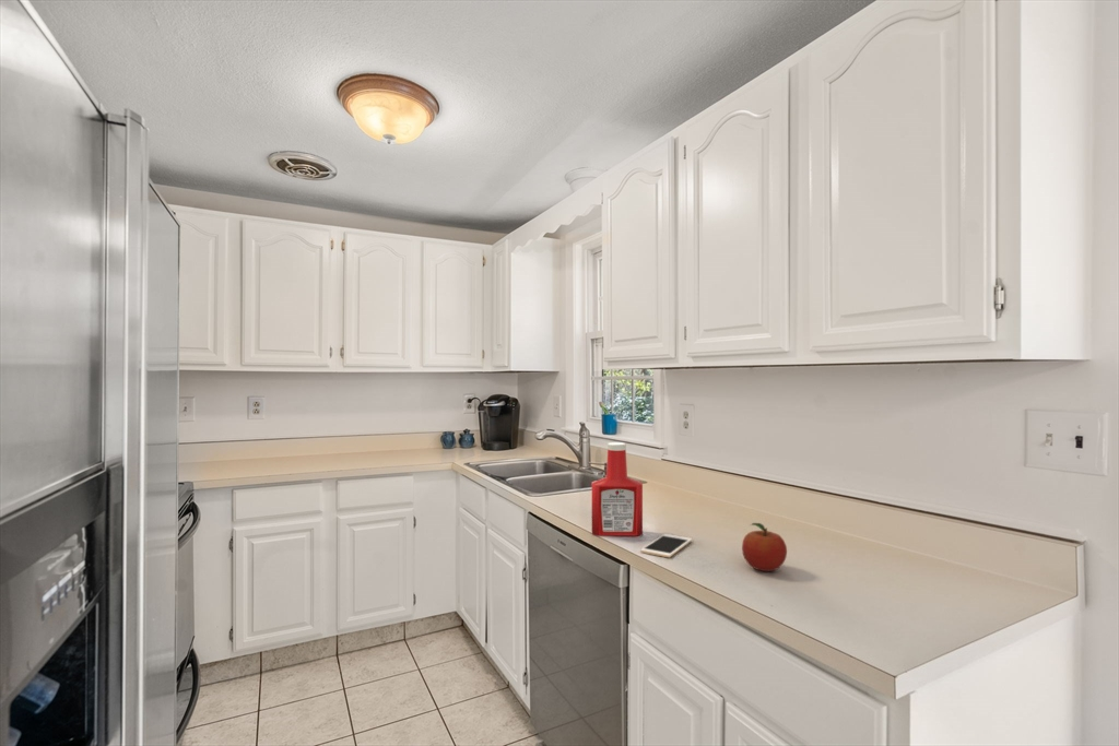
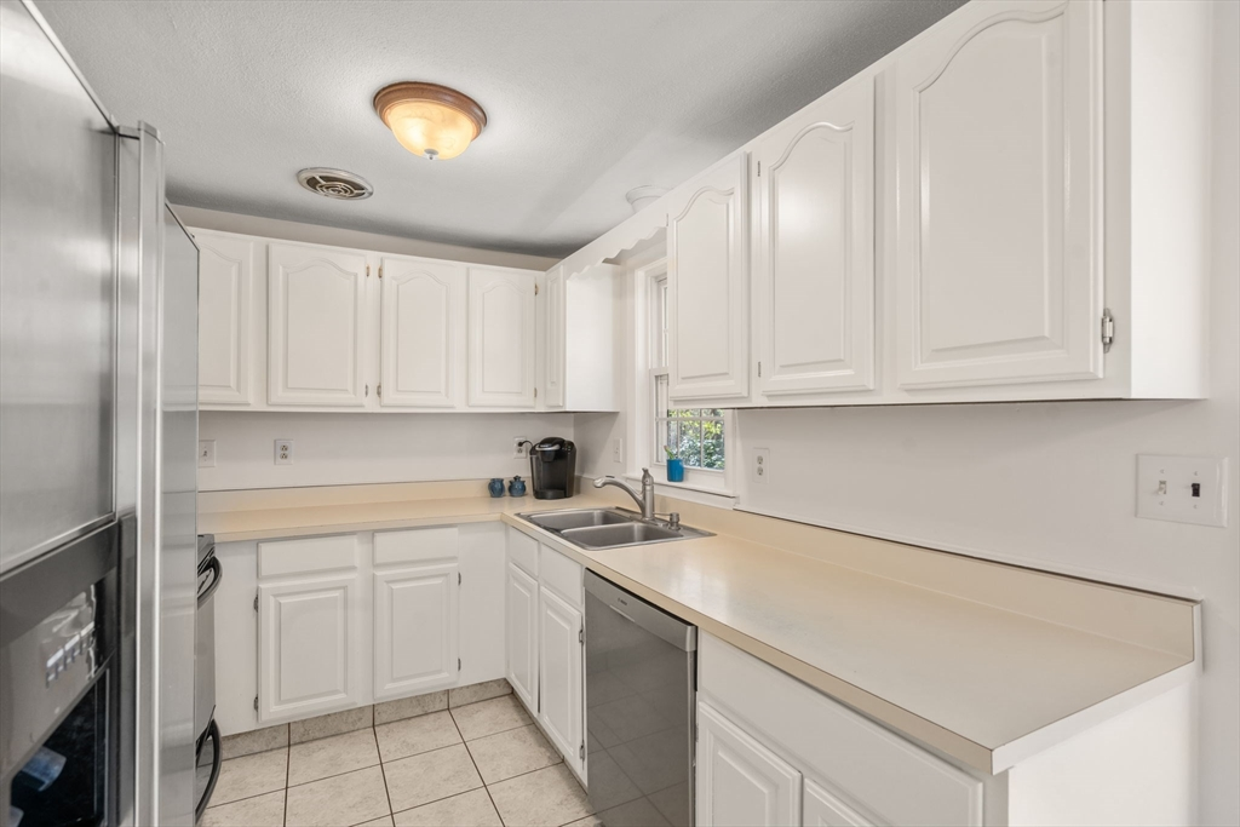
- fruit (764, 546)
- soap bottle (616, 487)
- cell phone (667, 545)
